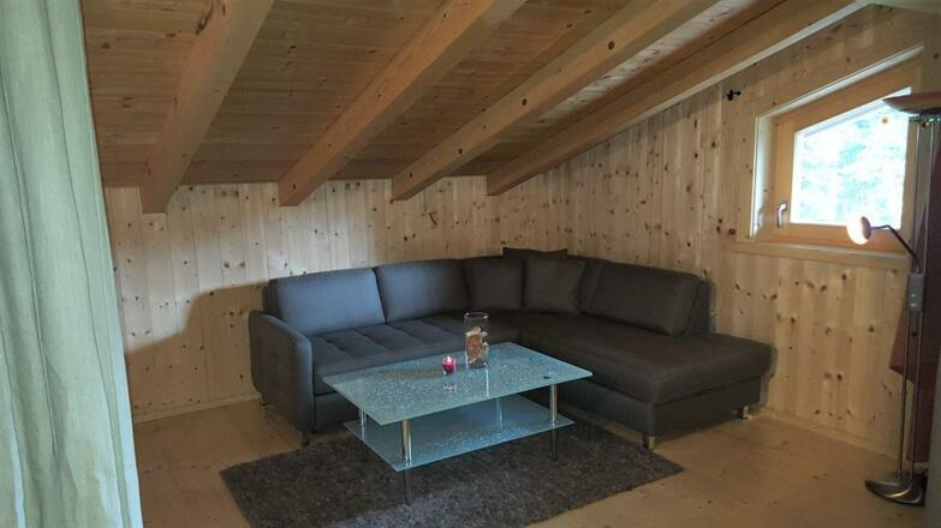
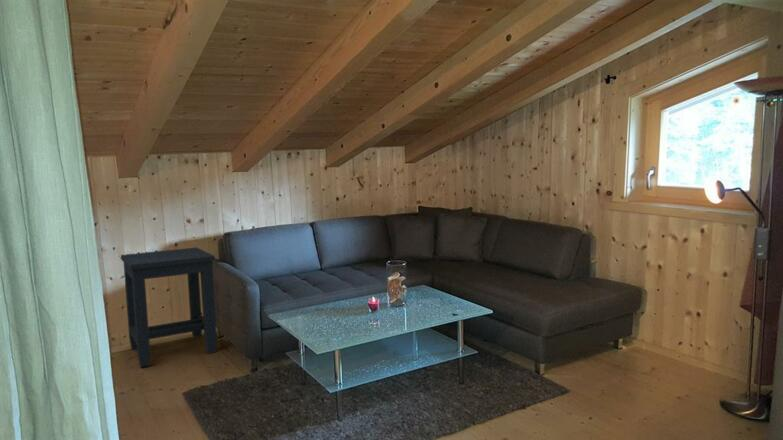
+ side table (189, 302)
